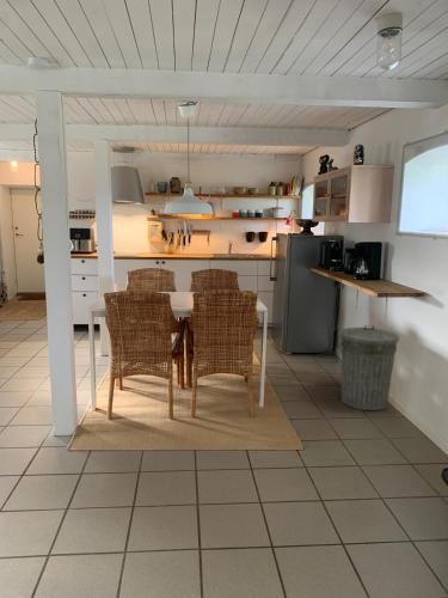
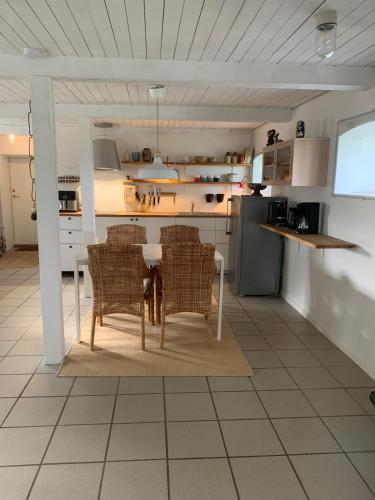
- trash can (366, 364)
